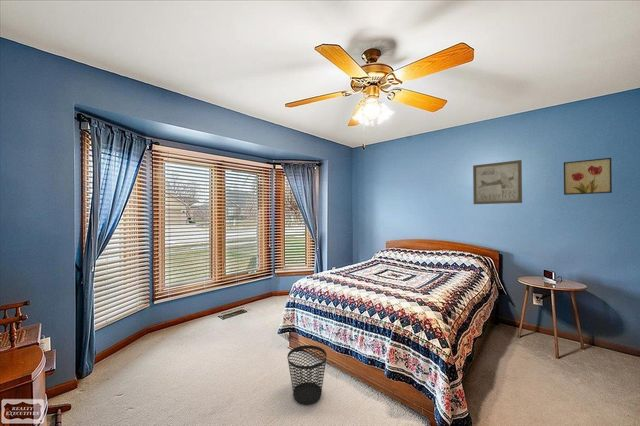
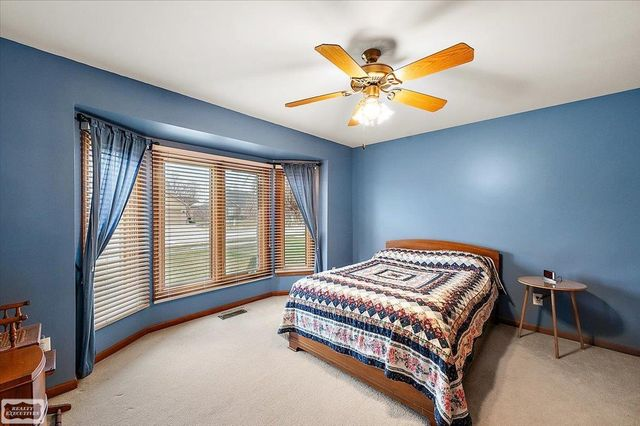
- wall art (496, 183)
- wastebasket (307, 375)
- wall art (586, 177)
